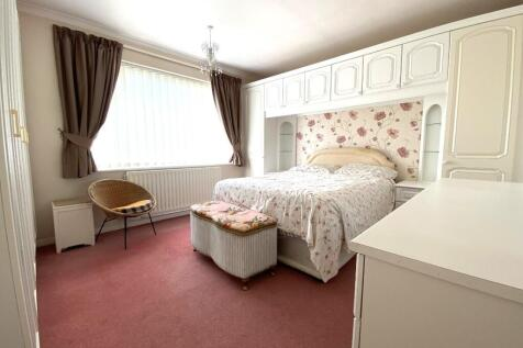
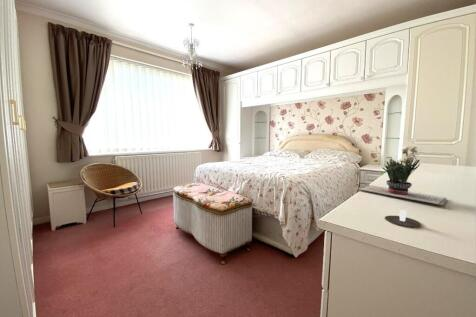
+ potted flower (400, 170)
+ candle (397, 216)
